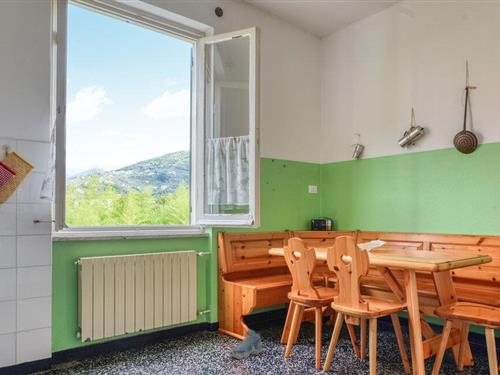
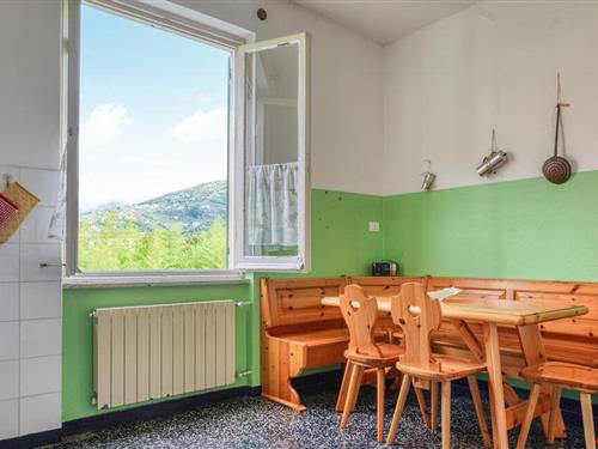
- shoe (246, 342)
